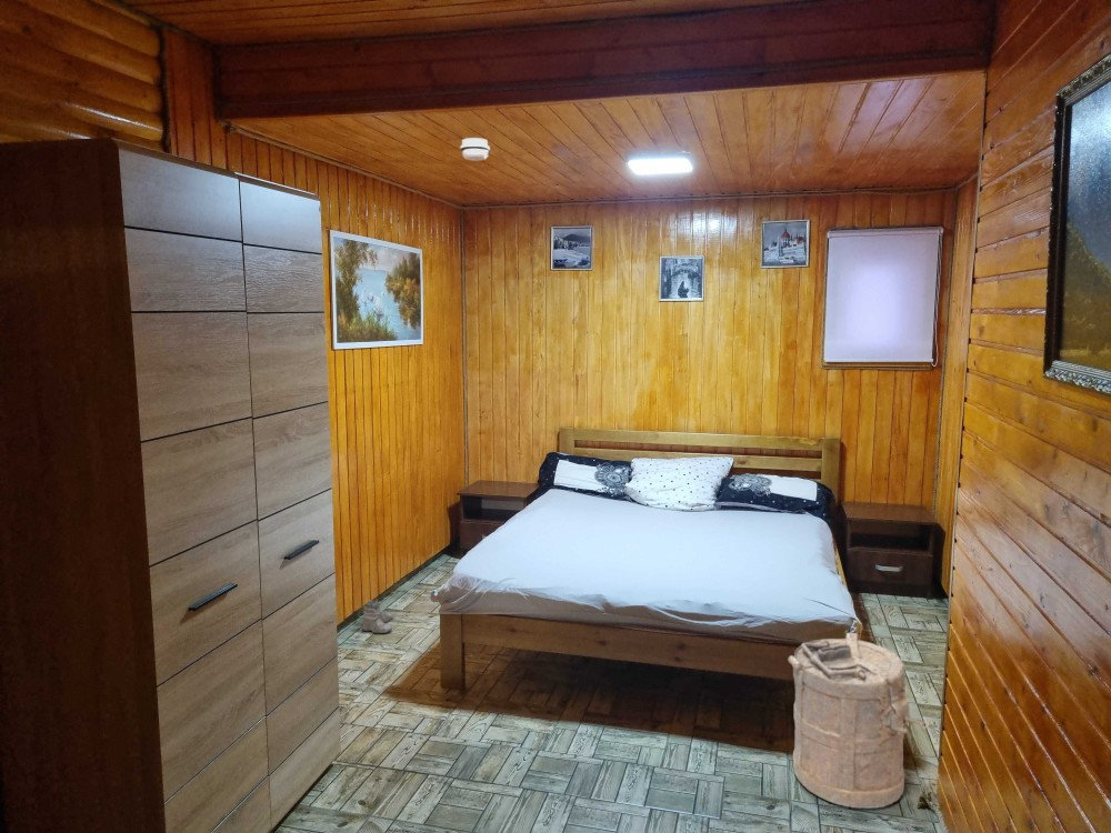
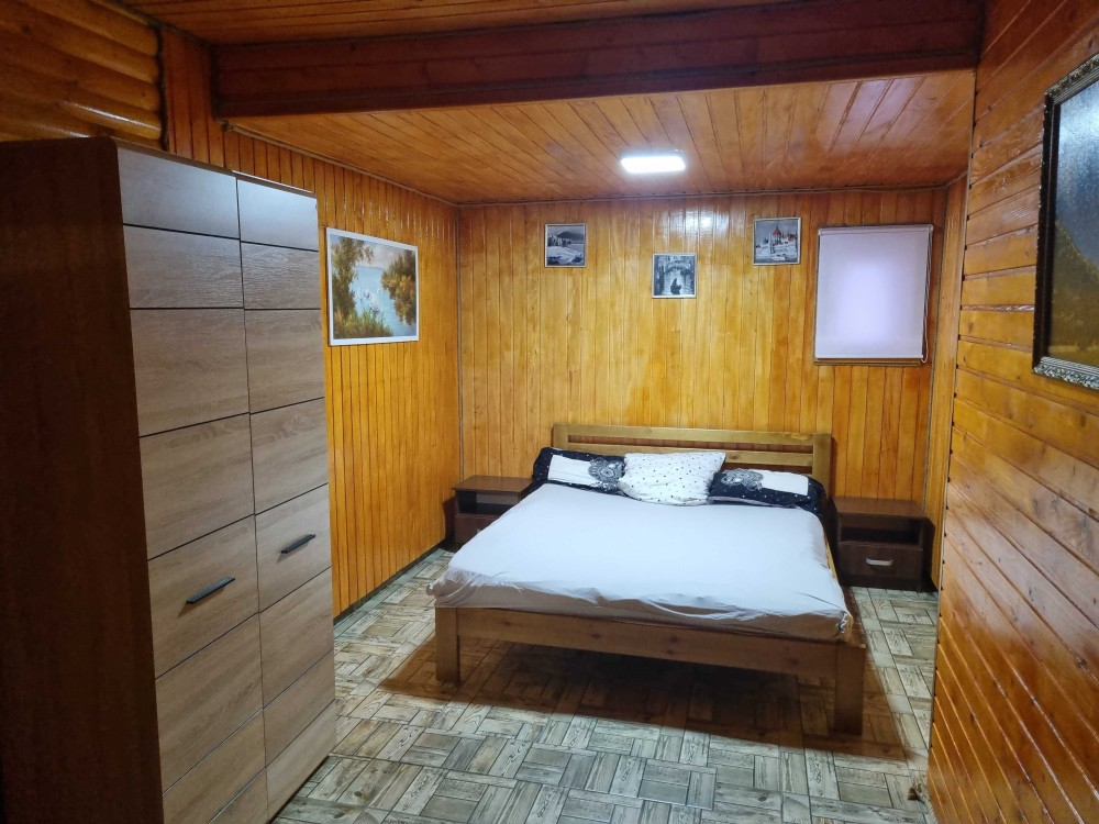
- boots (378, 615)
- laundry hamper (851, 710)
- smoke detector (474, 149)
